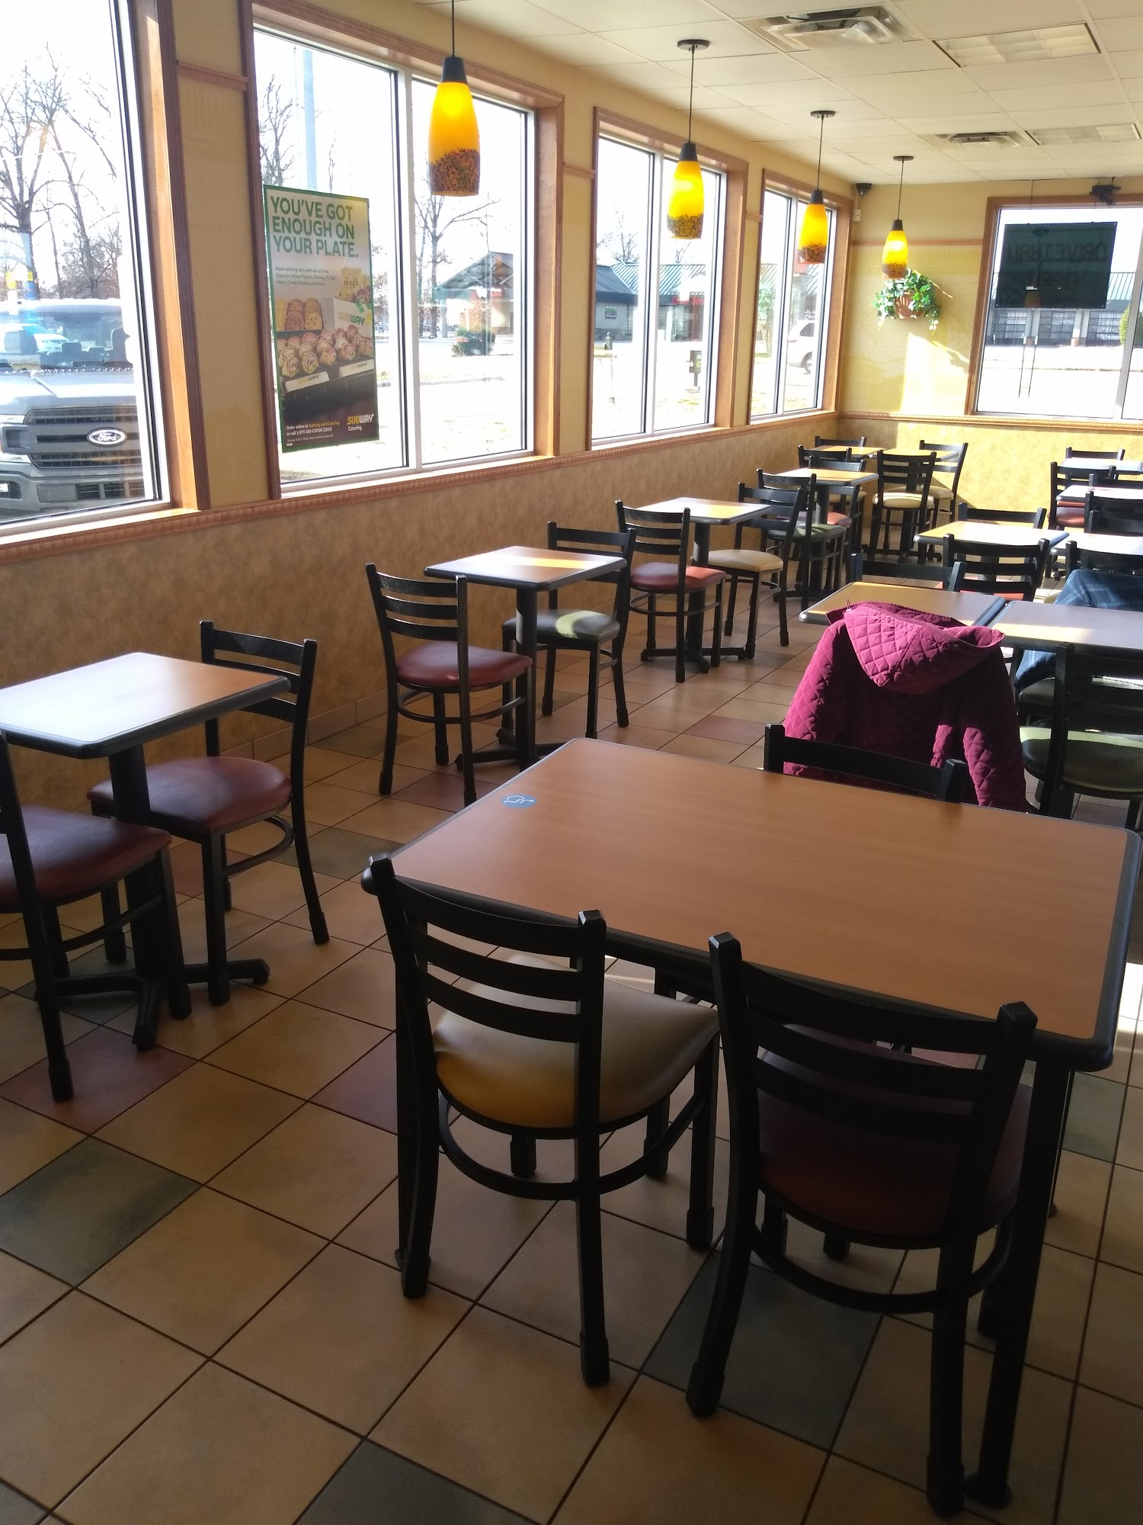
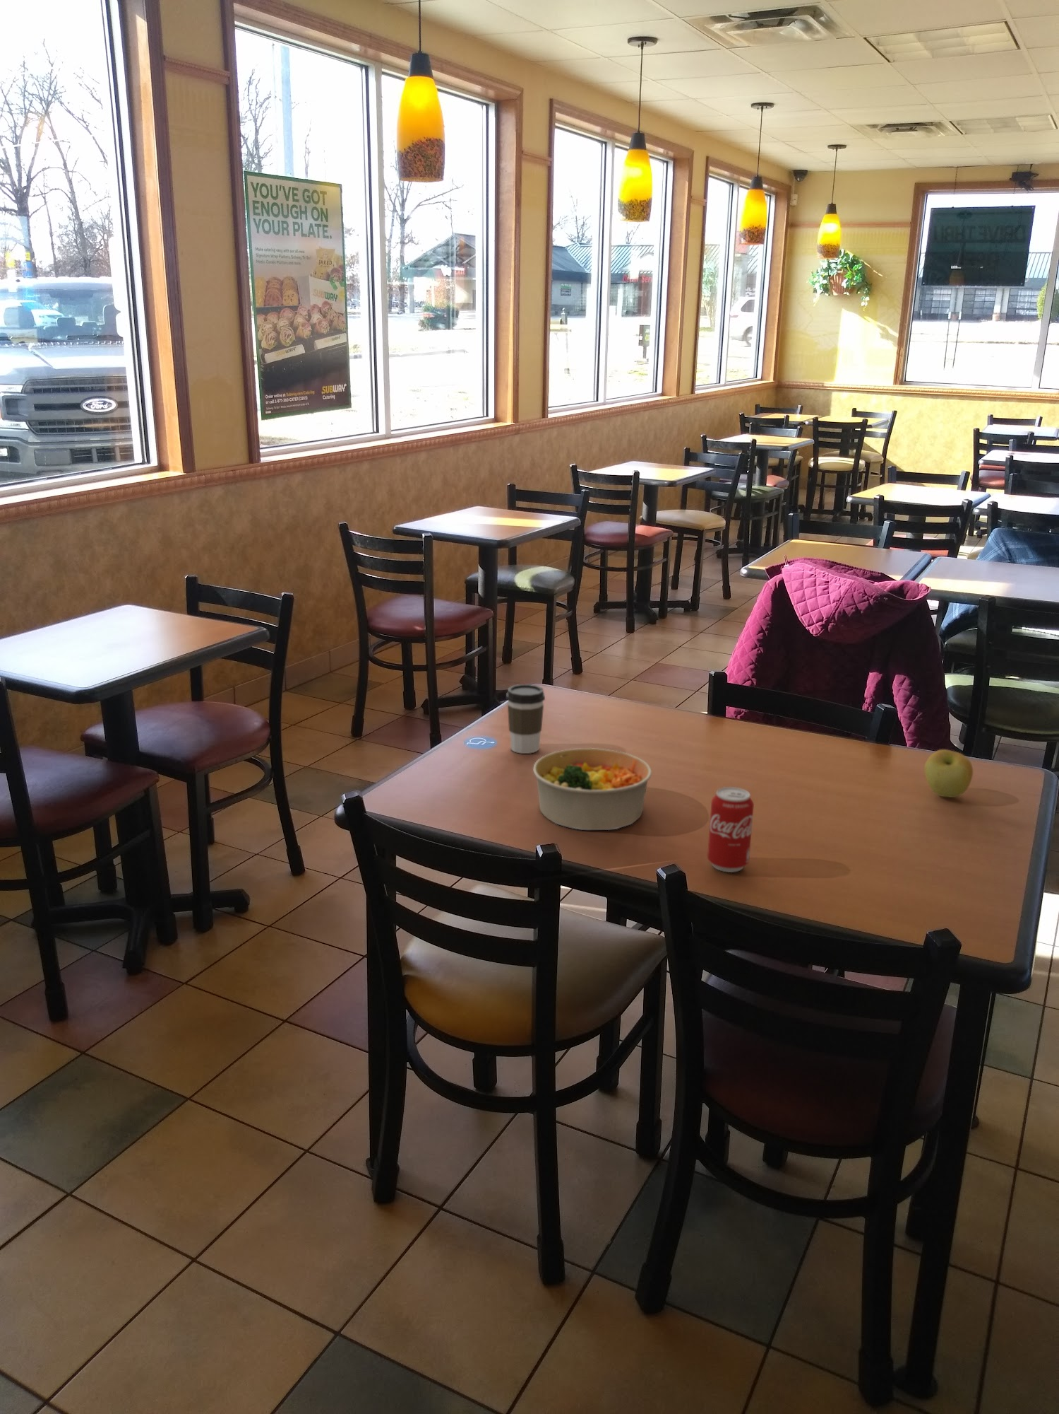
+ bowl (591, 786)
+ coffee cup (525, 719)
+ beverage can (730, 829)
+ apple (948, 774)
